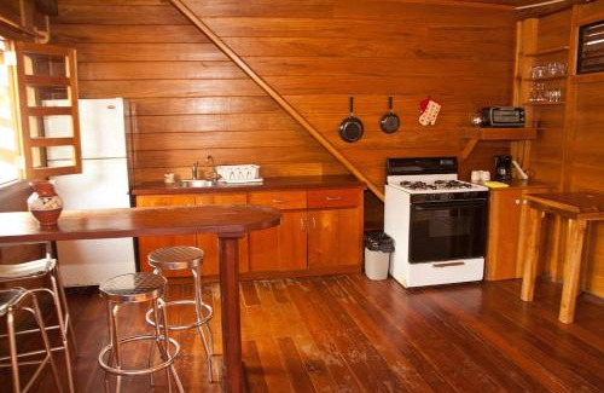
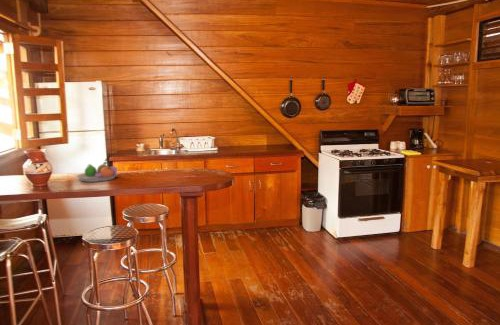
+ fruit bowl (97, 170)
